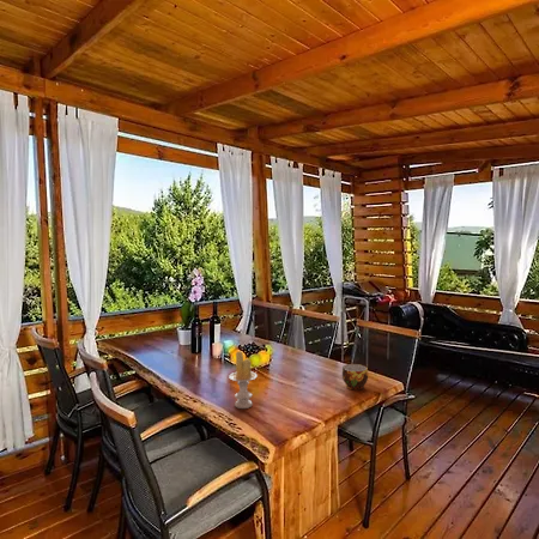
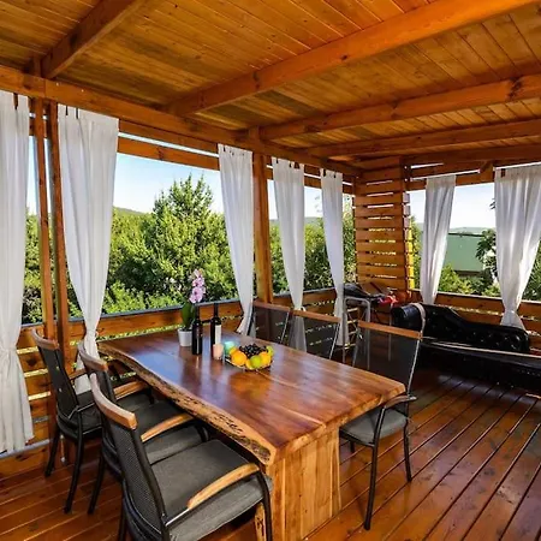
- candle (242, 377)
- cup (353, 376)
